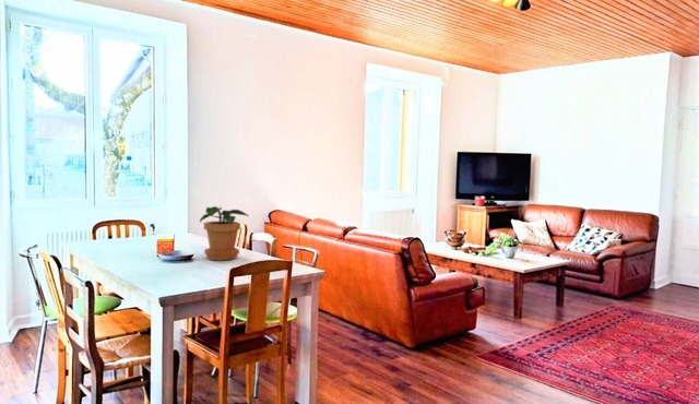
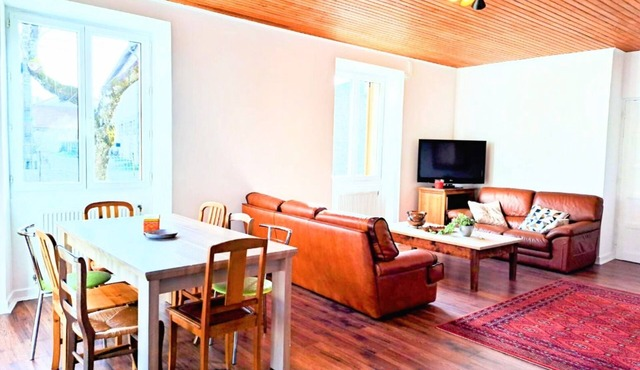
- potted plant (225, 231)
